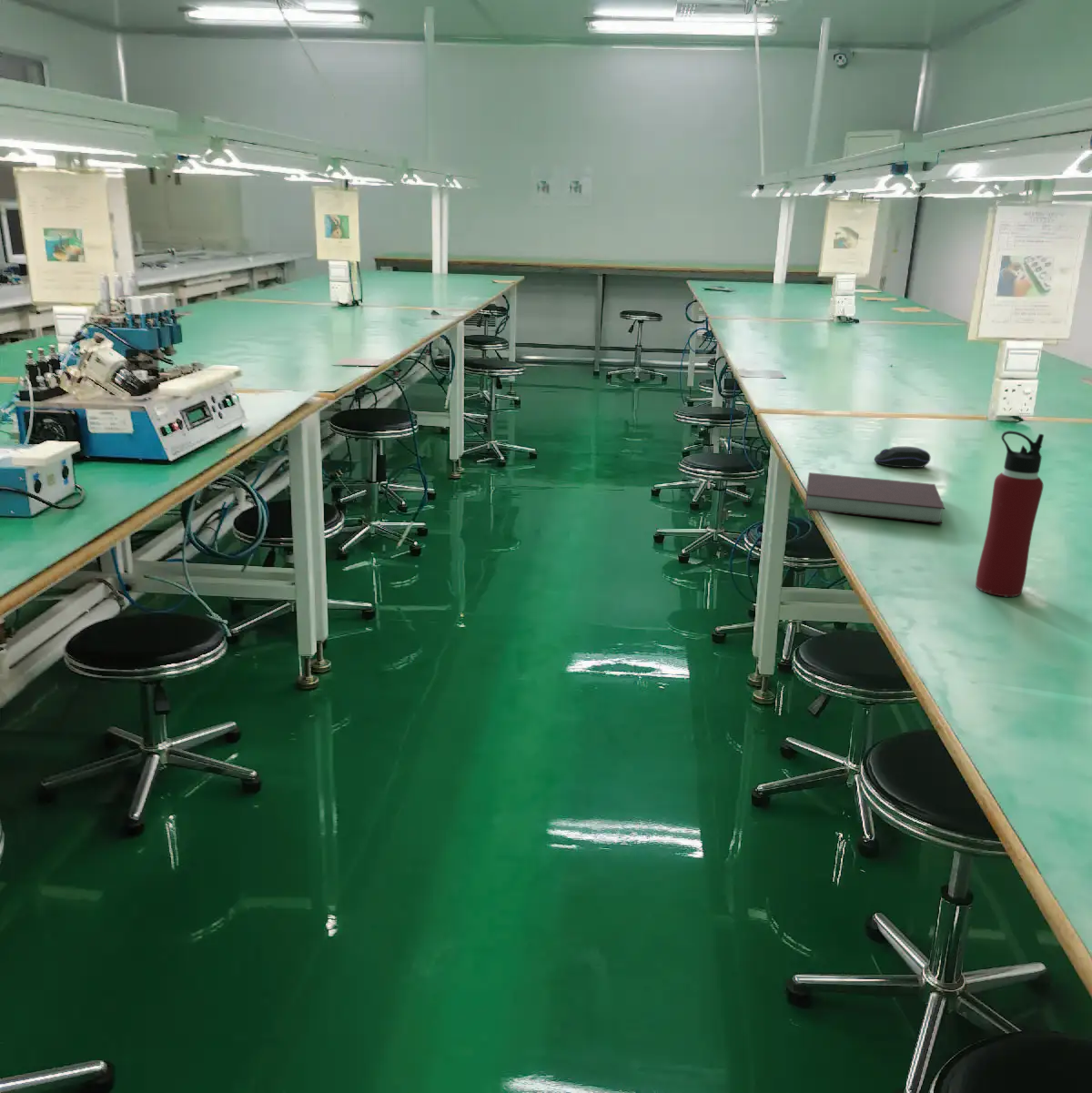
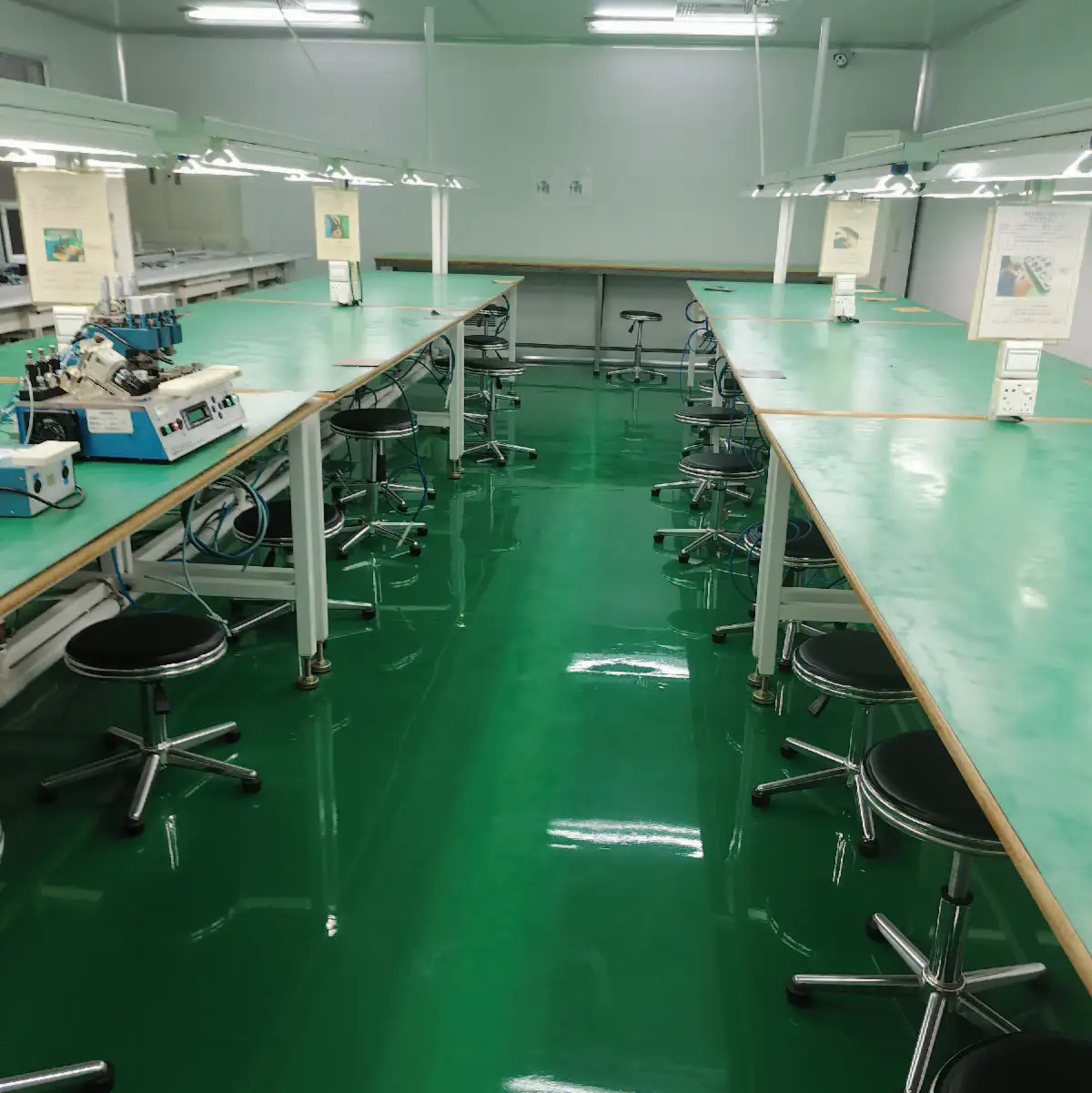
- notebook (871, 496)
- water bottle (1012, 512)
- computer mouse (903, 455)
